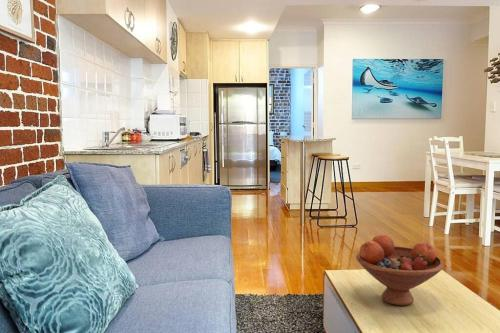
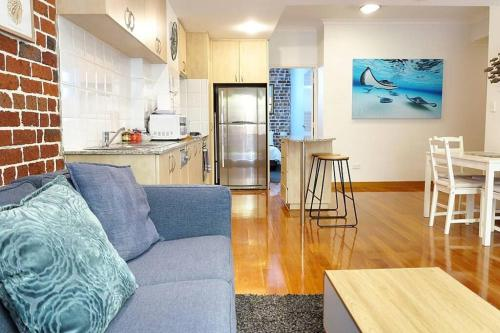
- fruit bowl (398, 271)
